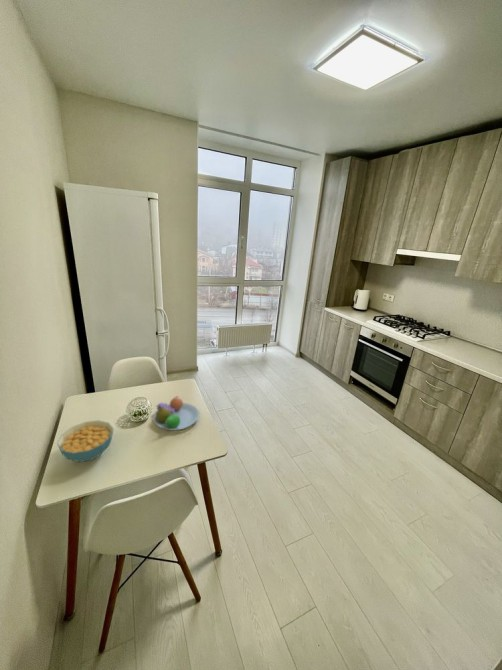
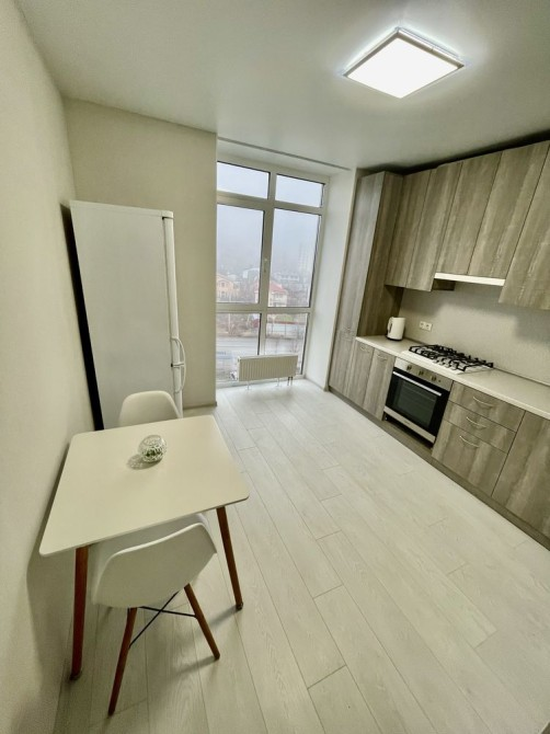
- fruit bowl (175, 412)
- cereal bowl (88, 444)
